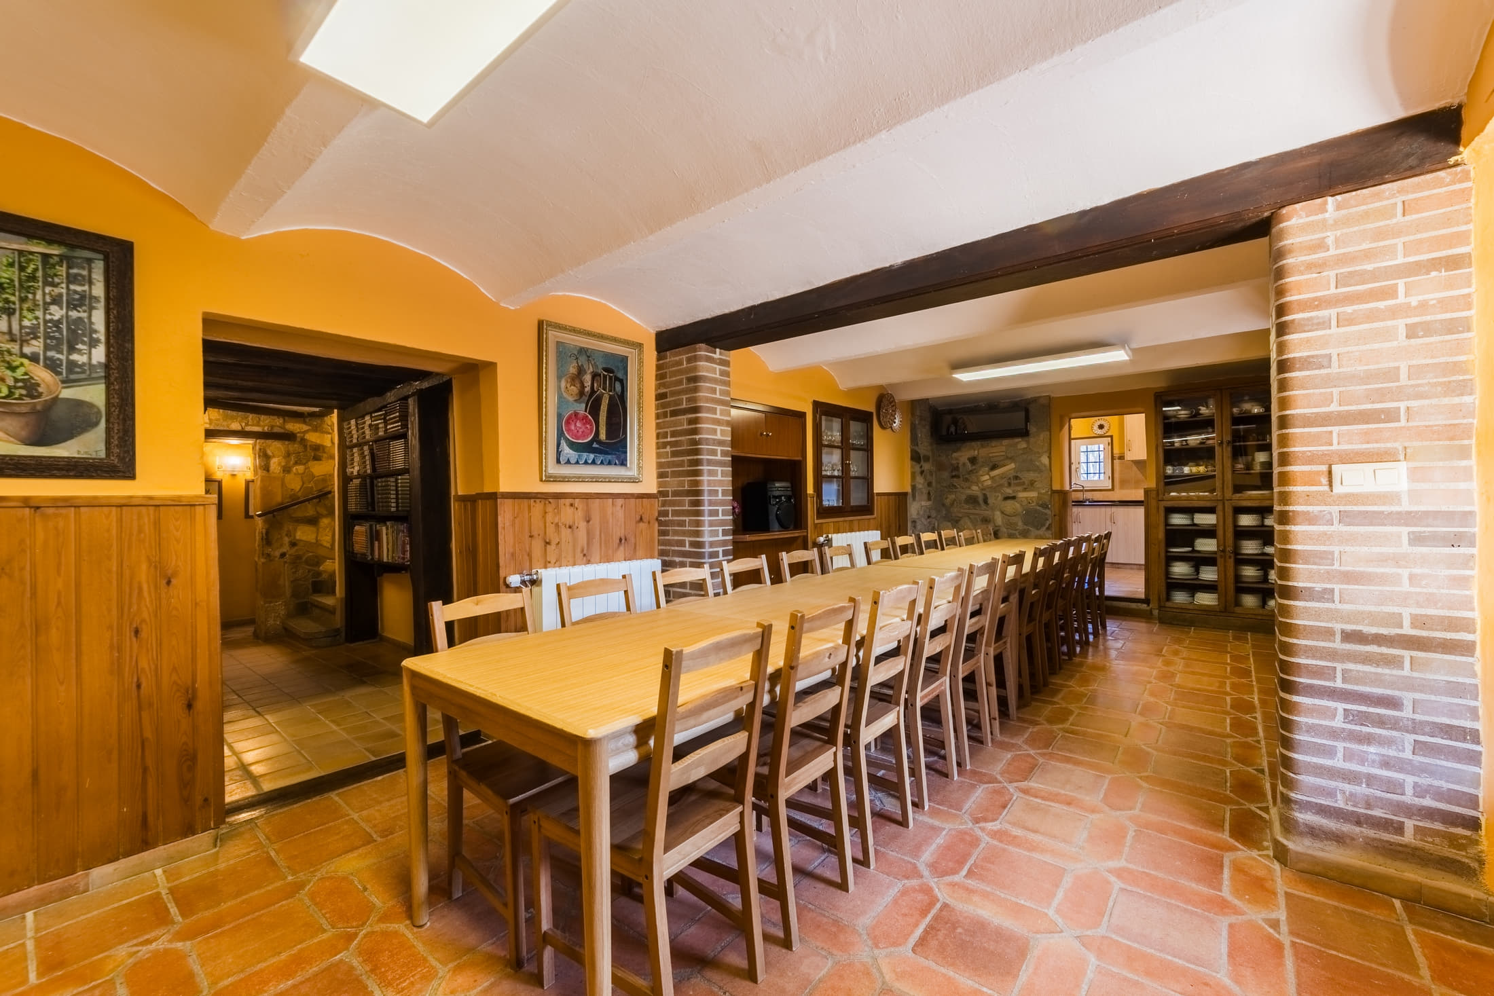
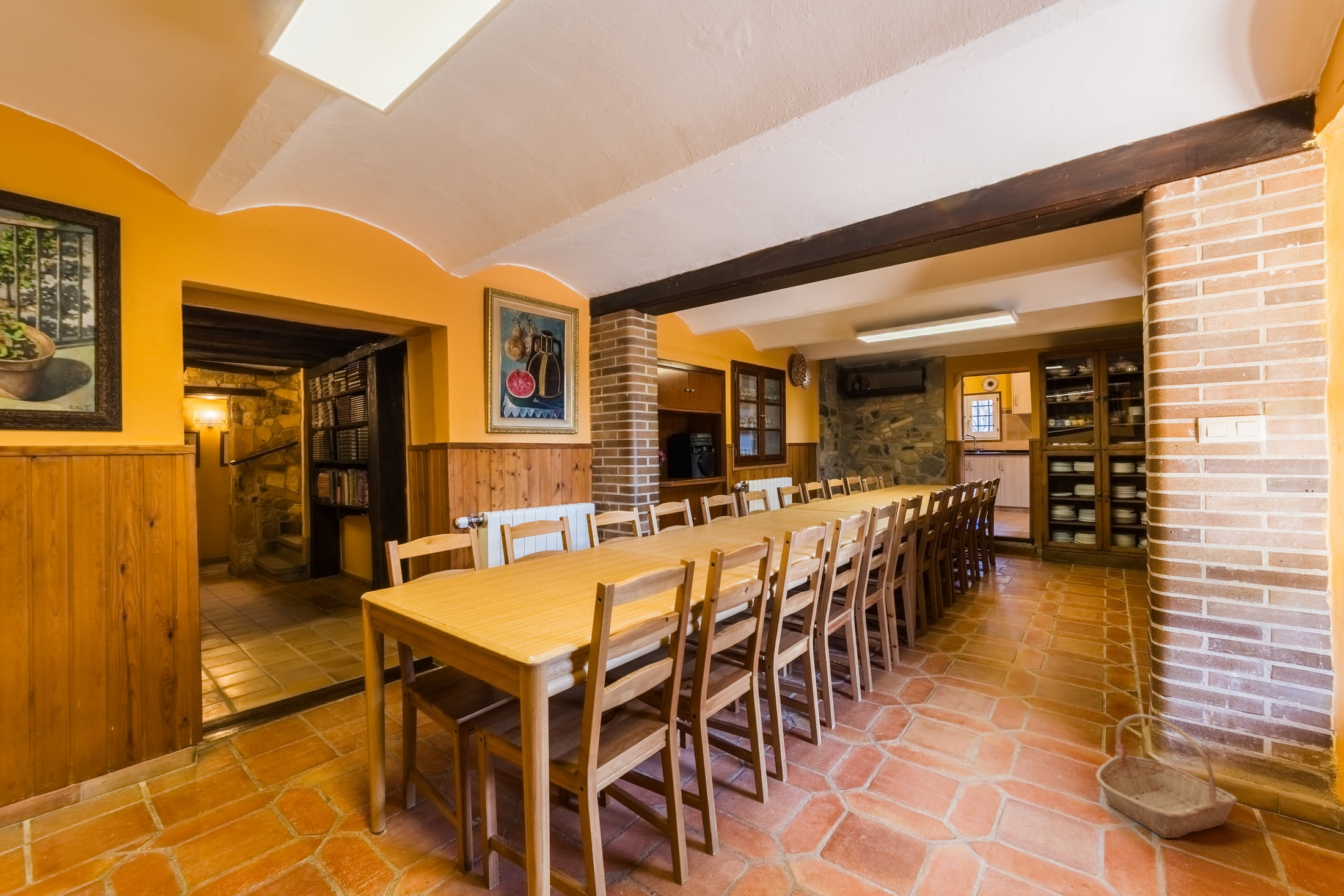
+ basket (1163, 767)
